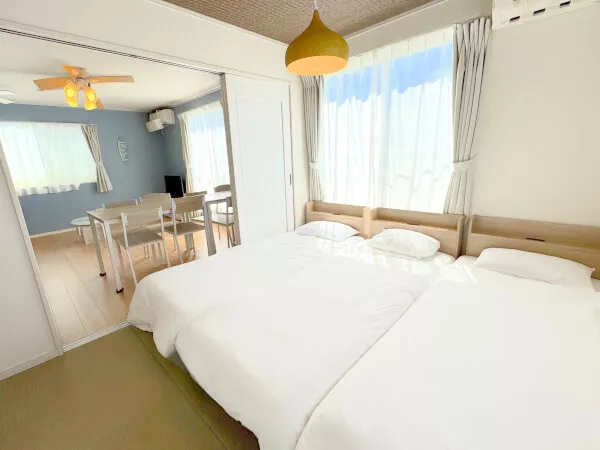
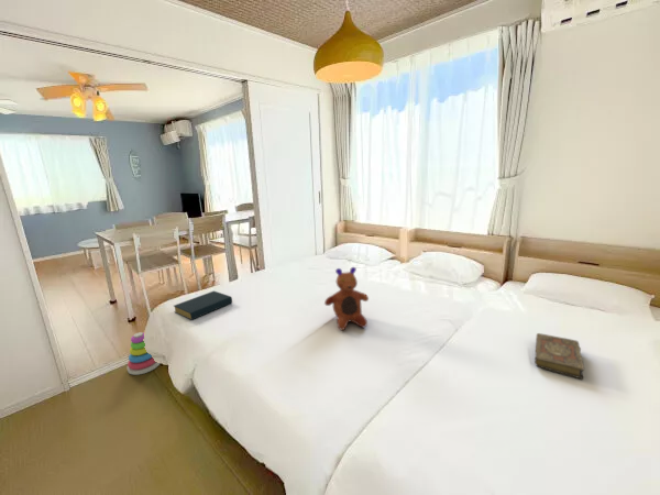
+ book (558, 353)
+ hardback book (204, 304)
+ stacking toy (141, 350)
+ toy (348, 296)
